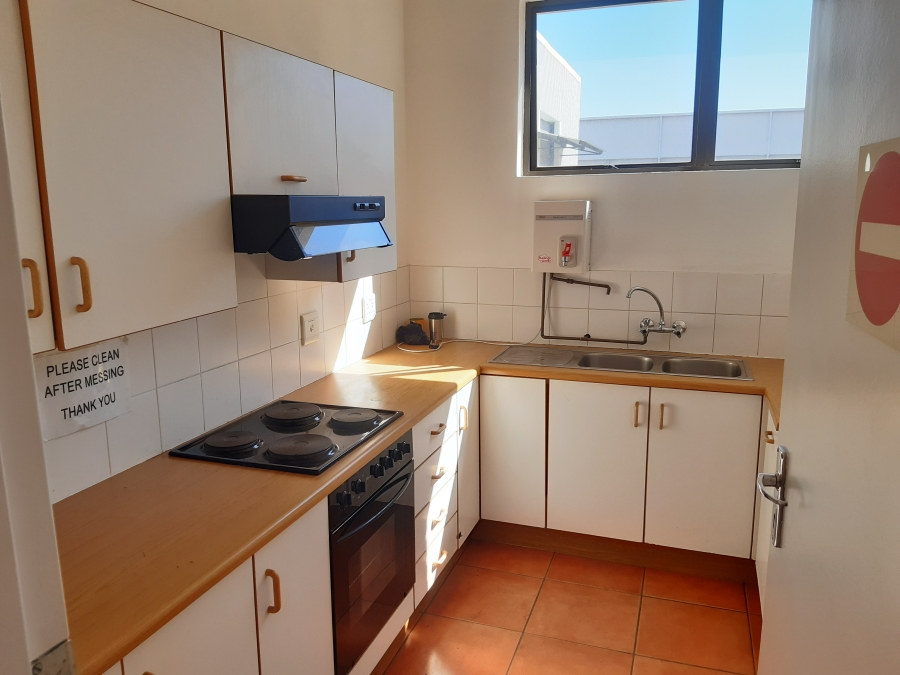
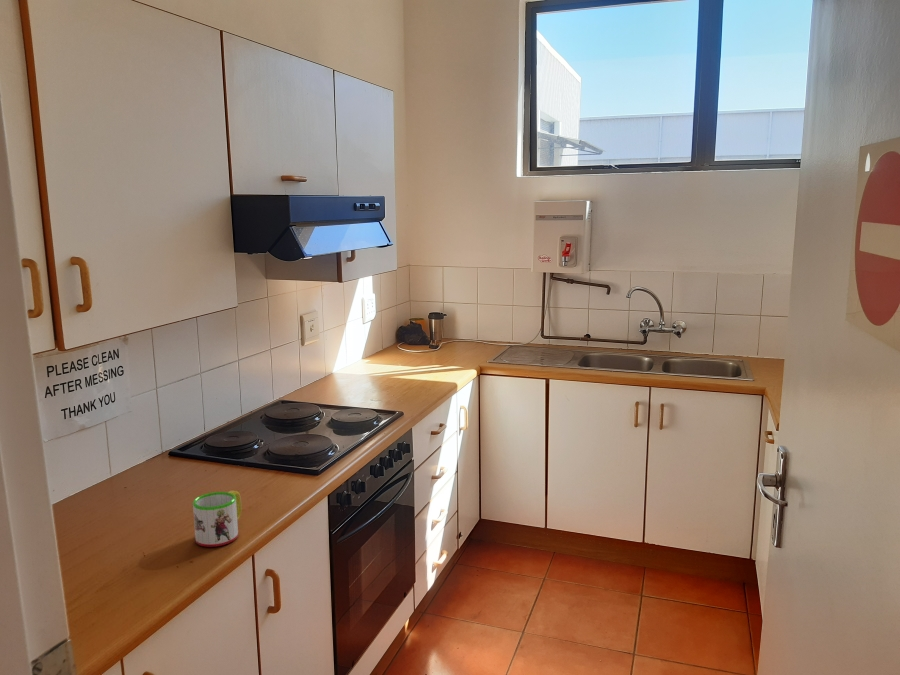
+ mug (221, 515)
